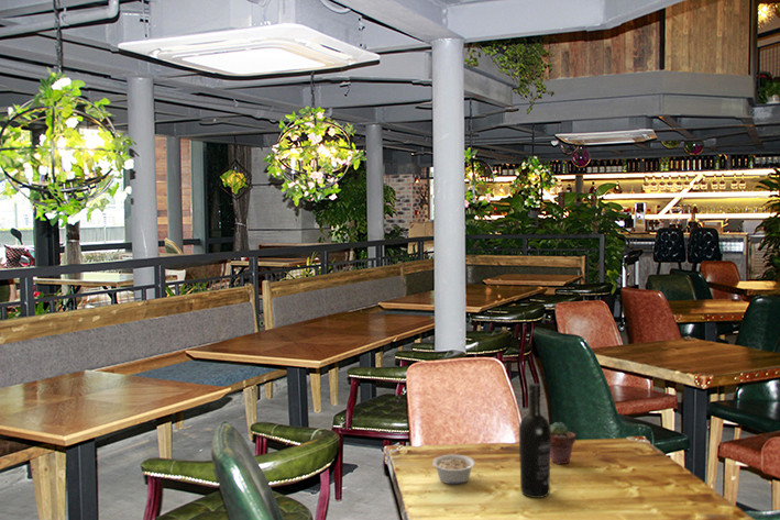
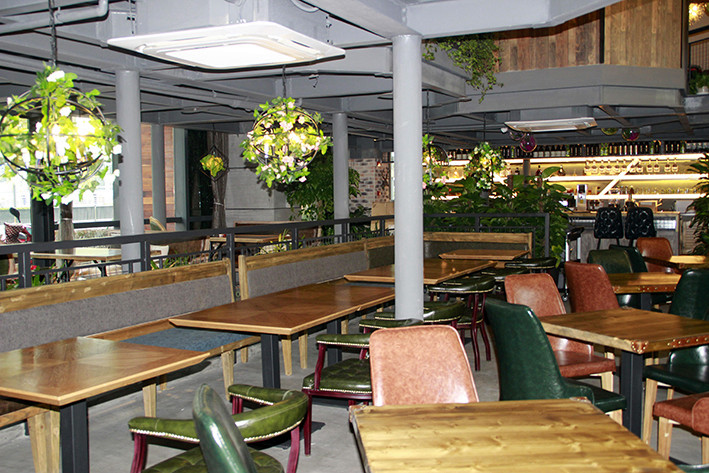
- legume (453, 468)
- potted succulent (560, 441)
- wine bottle (535, 439)
